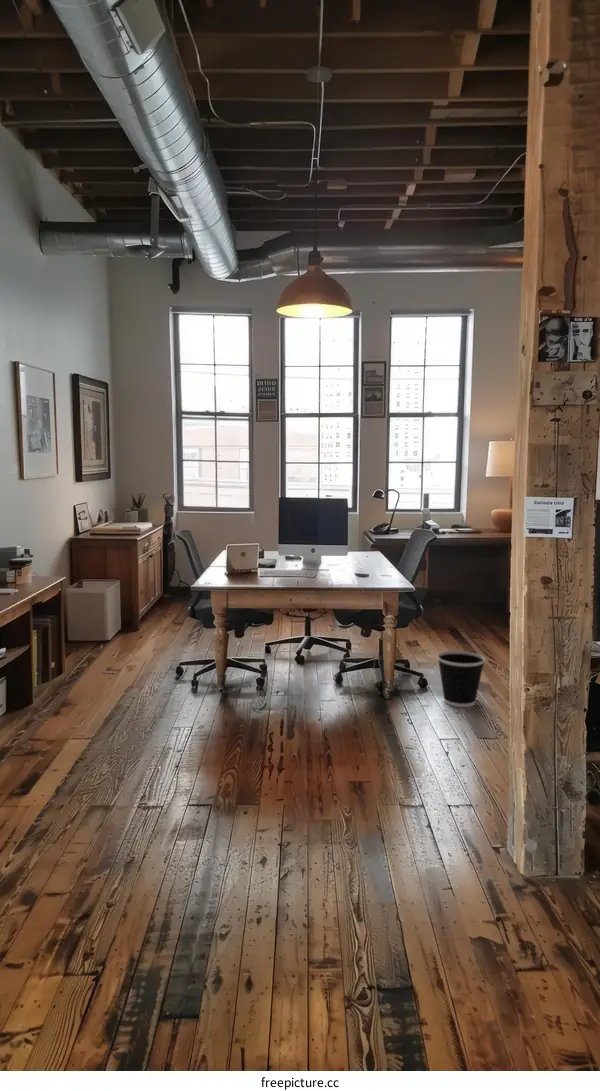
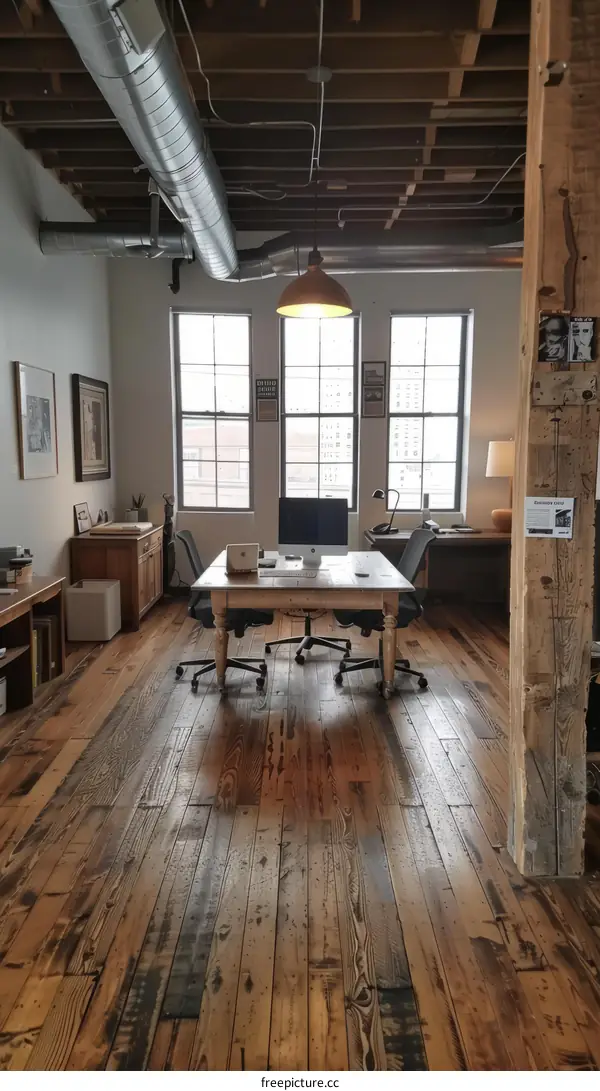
- wastebasket (460, 679)
